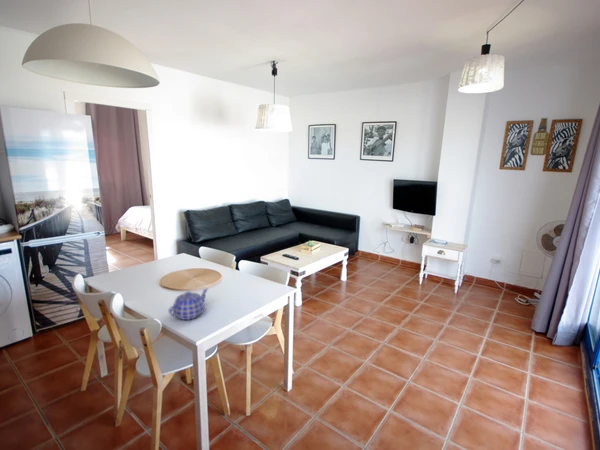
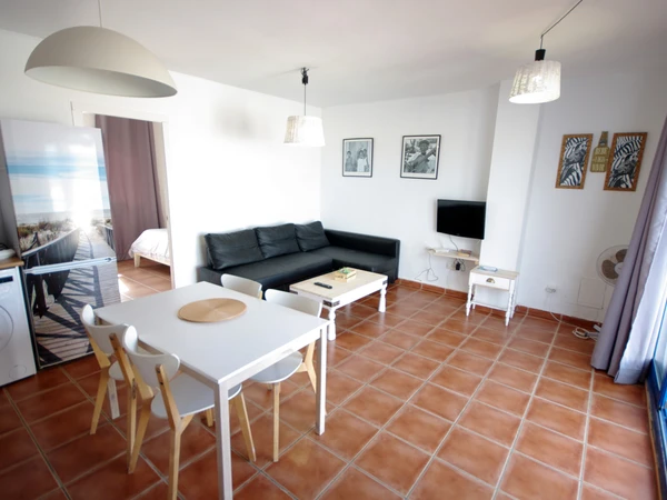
- teapot (189, 303)
